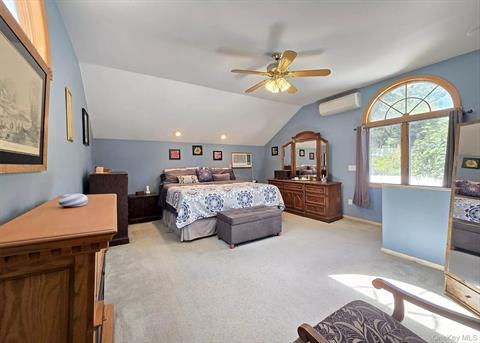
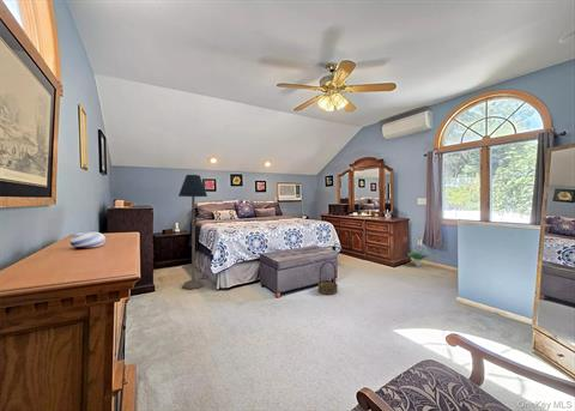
+ basket (327, 282)
+ floor lamp (193, 230)
+ potted plant (417, 252)
